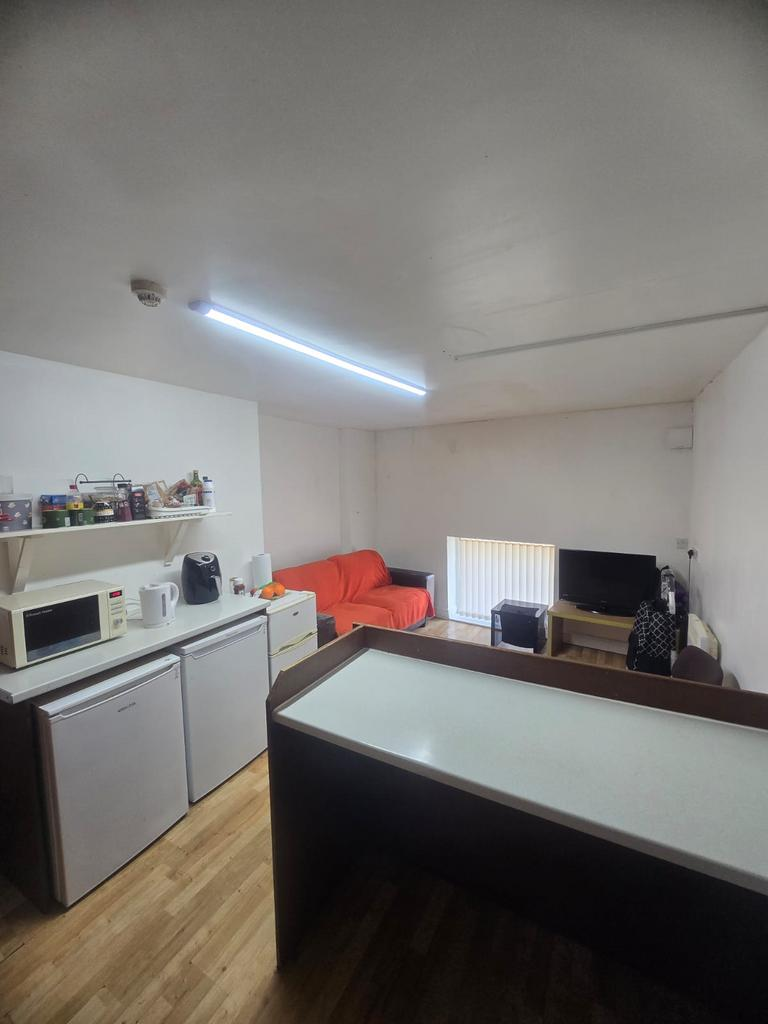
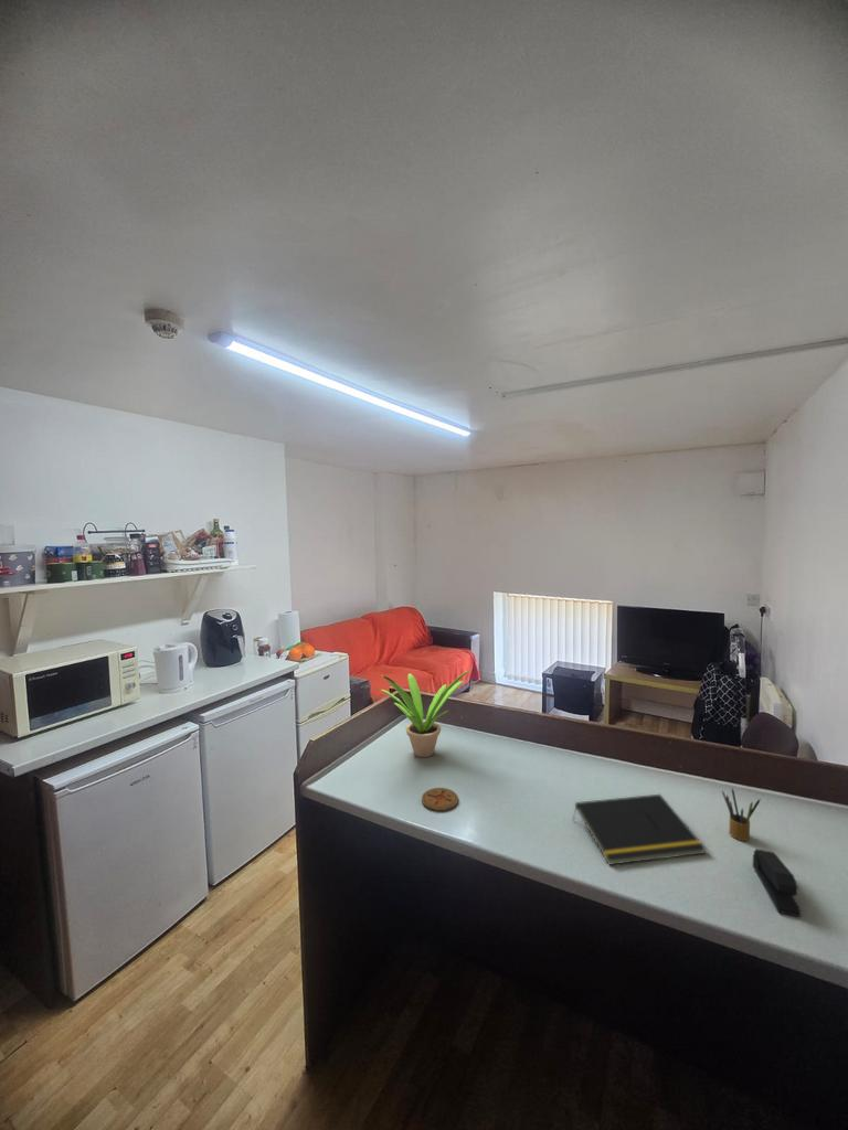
+ pencil box (741, 814)
+ coaster (439, 798)
+ potted plant (420, 707)
+ stapler (775, 874)
+ notepad (636, 825)
